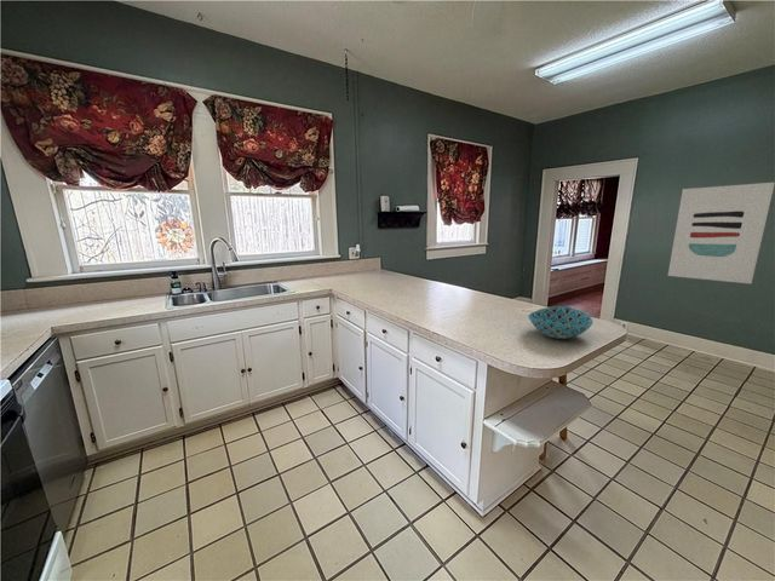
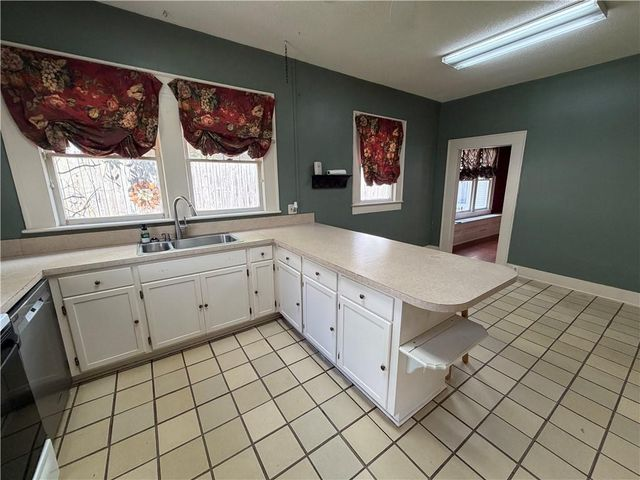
- bowl (558, 324)
- wall art (714, 234)
